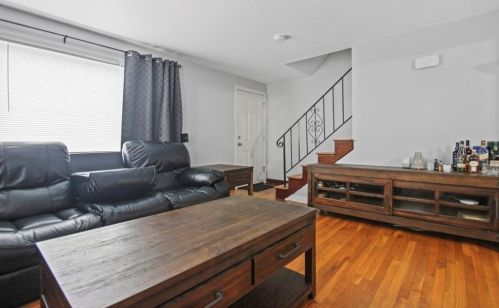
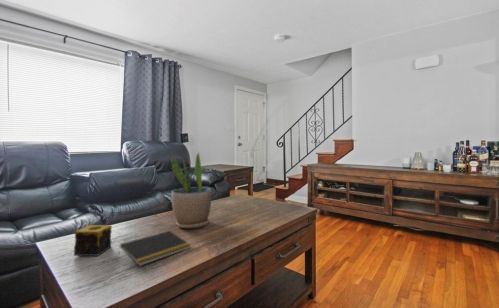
+ potted plant (191, 188)
+ notepad (156, 246)
+ candle (93, 239)
